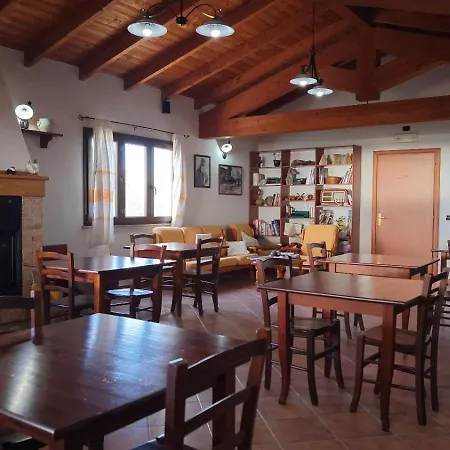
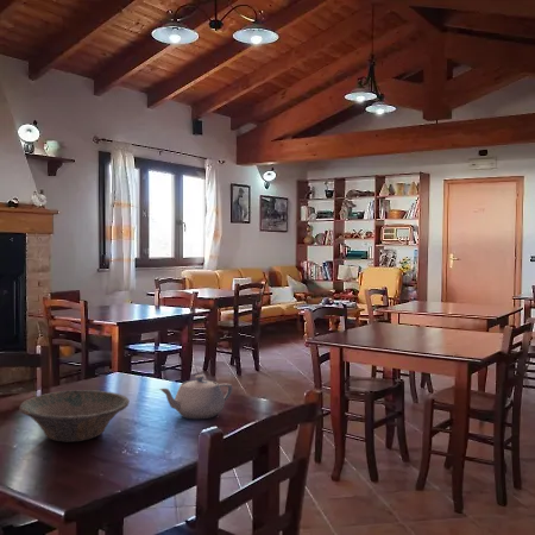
+ teapot (197, 395)
+ bowl (75, 417)
